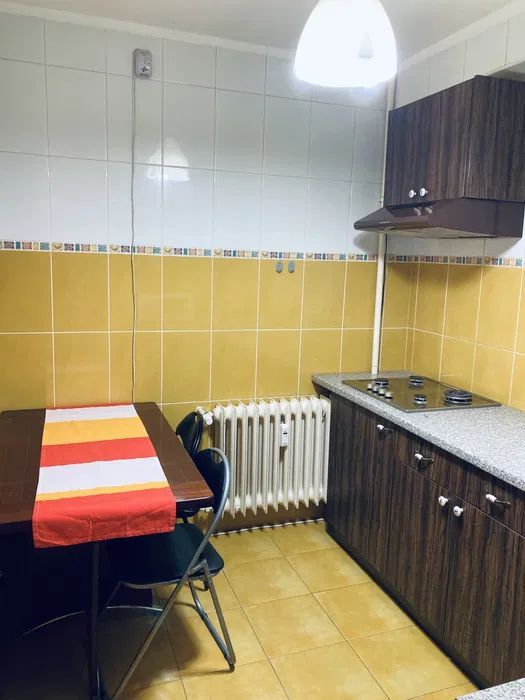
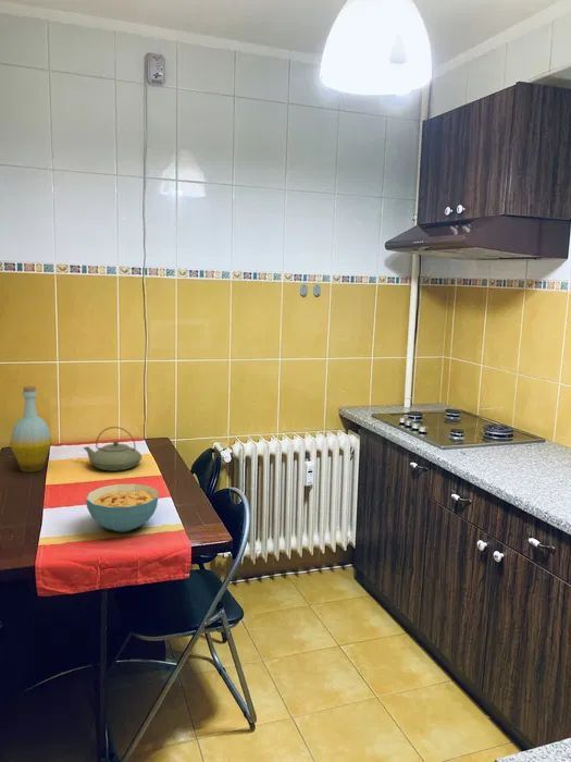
+ cereal bowl (123, 511)
+ bottle (30, 428)
+ teapot (112, 446)
